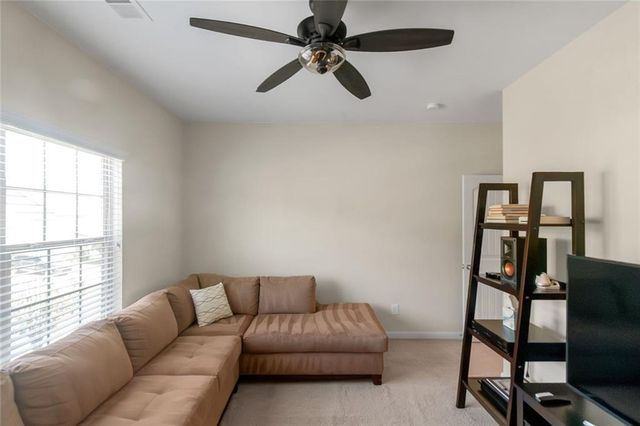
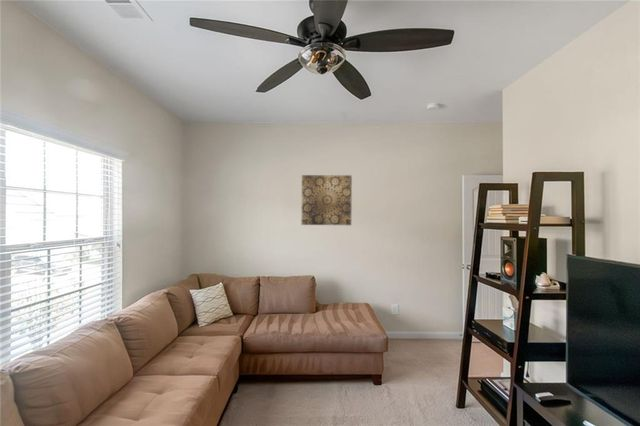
+ wall art (326, 200)
